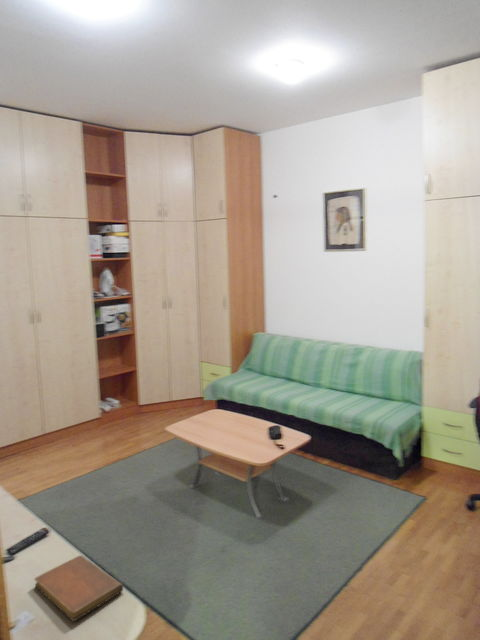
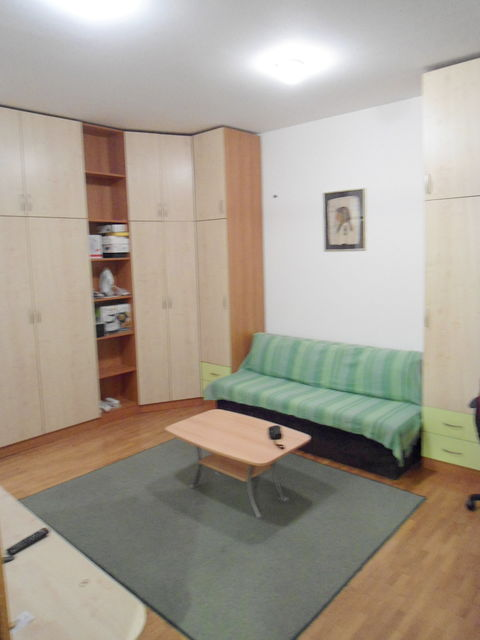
- notebook (78, 584)
